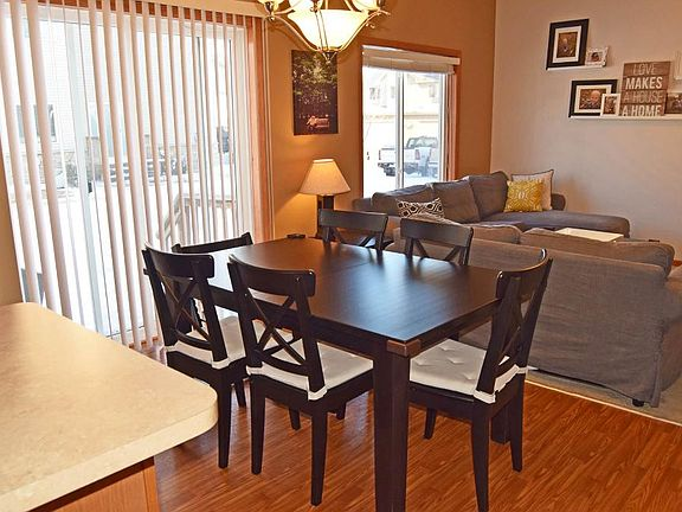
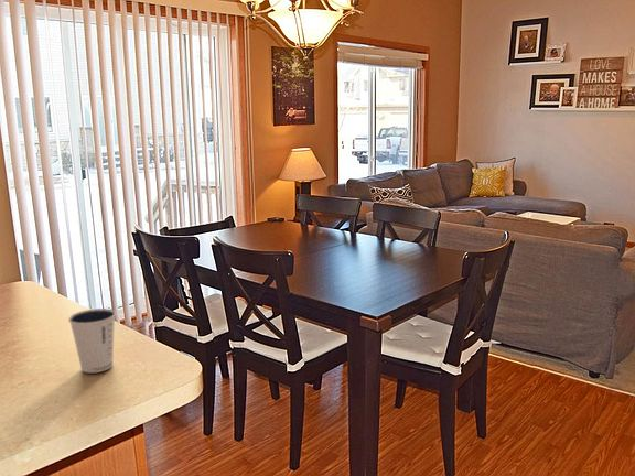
+ dixie cup (95, 342)
